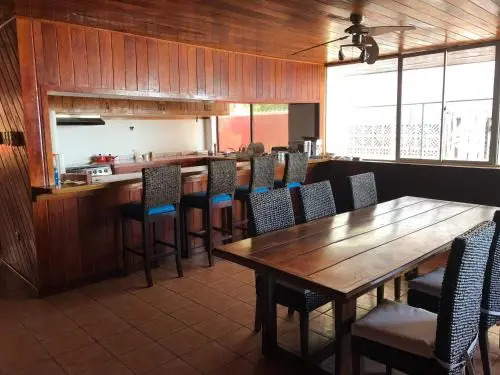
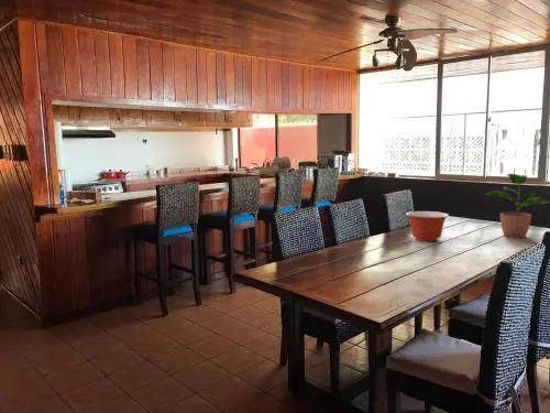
+ potted plant (516, 204)
+ mixing bowl (426, 226)
